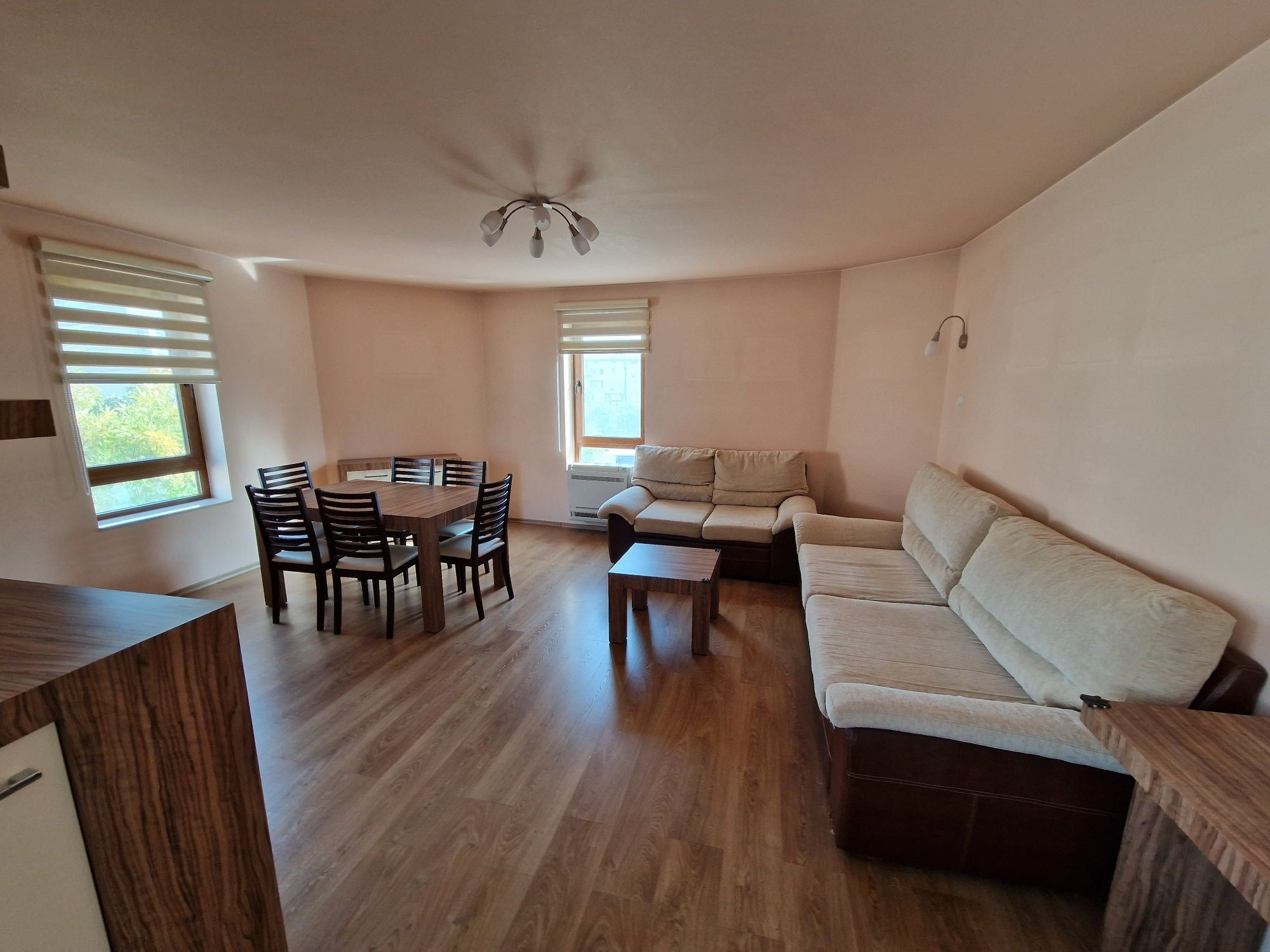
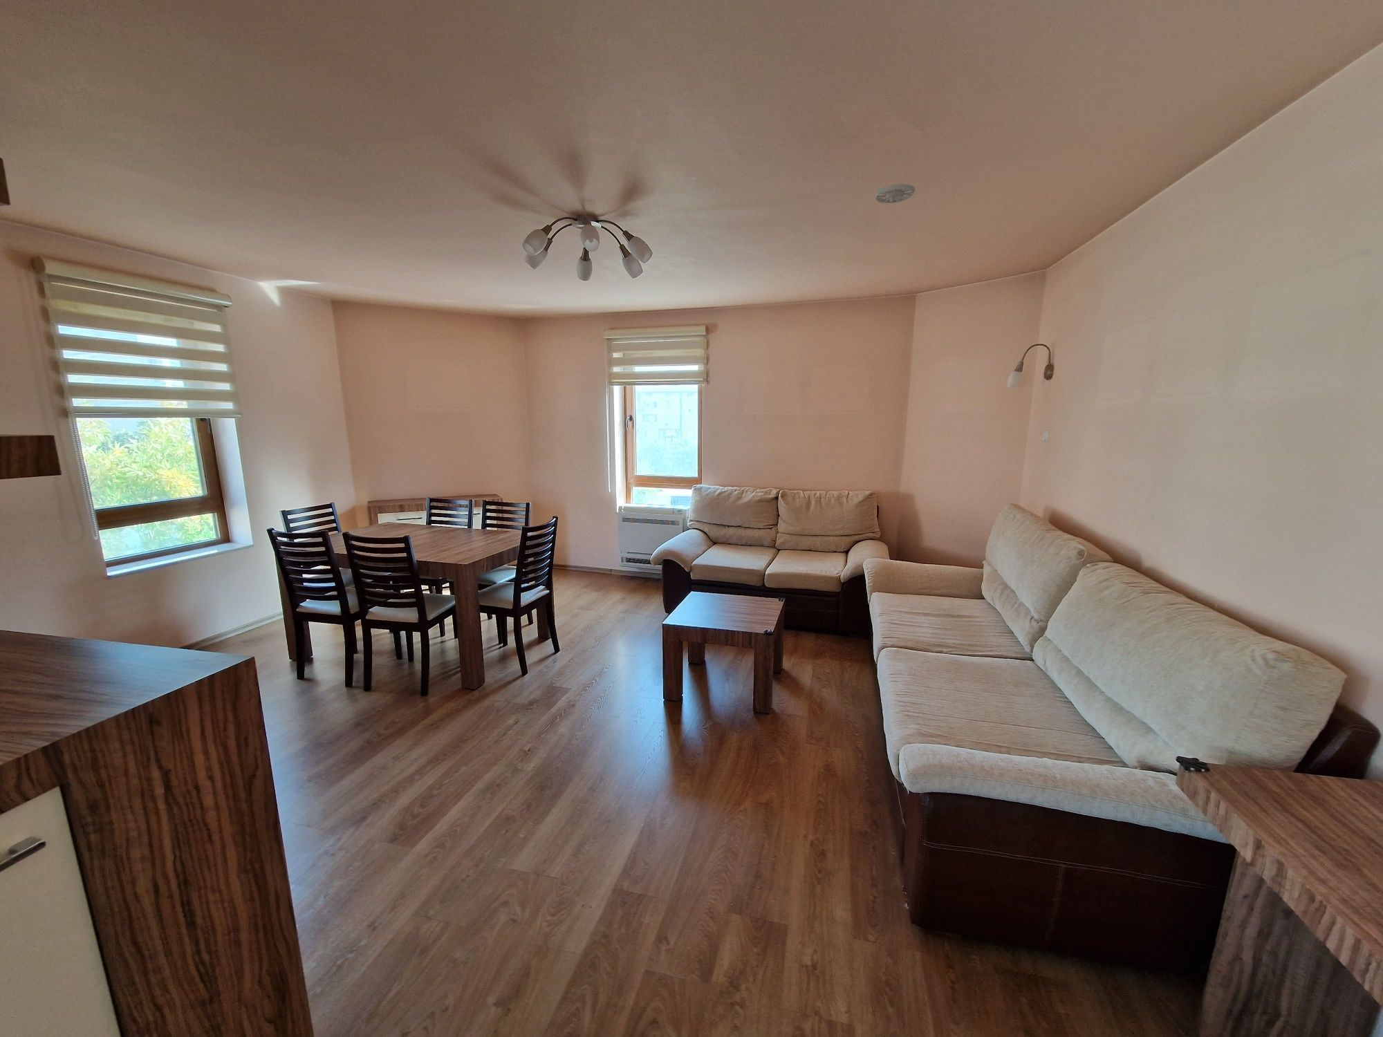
+ smoke detector (895, 195)
